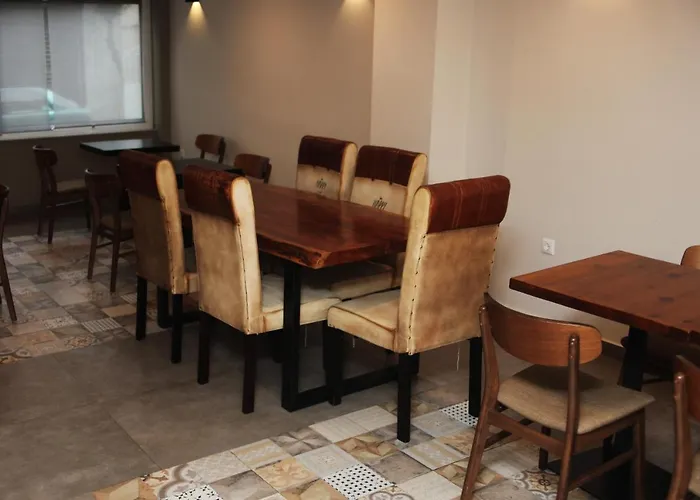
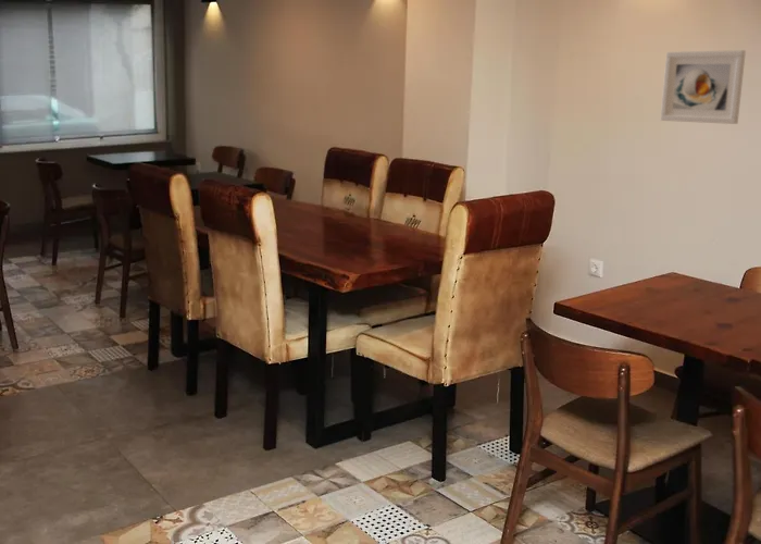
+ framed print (701, 86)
